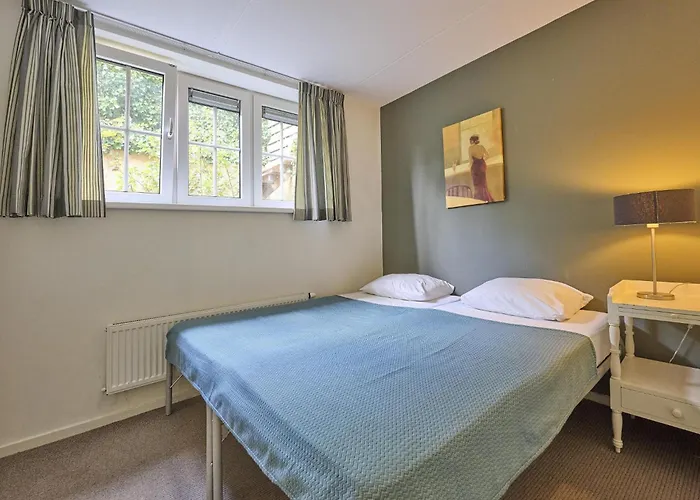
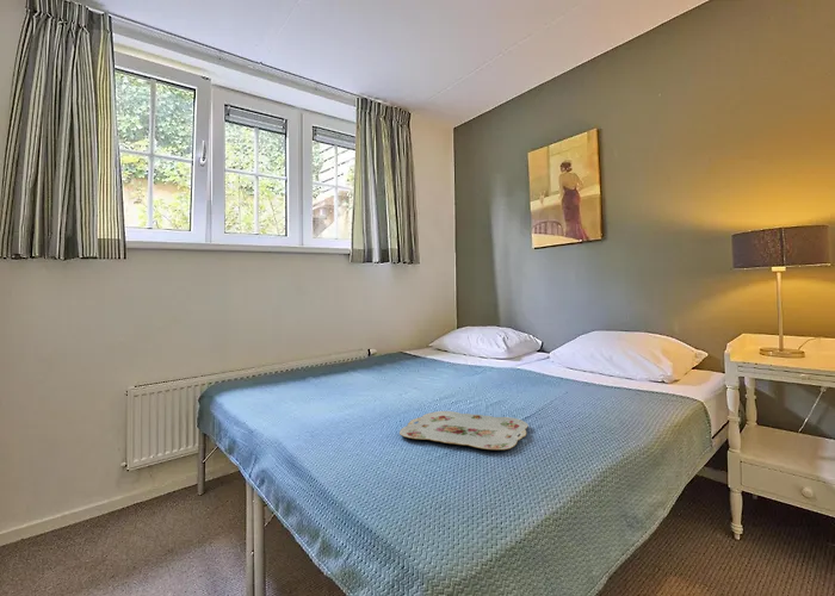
+ serving tray (464, 429)
